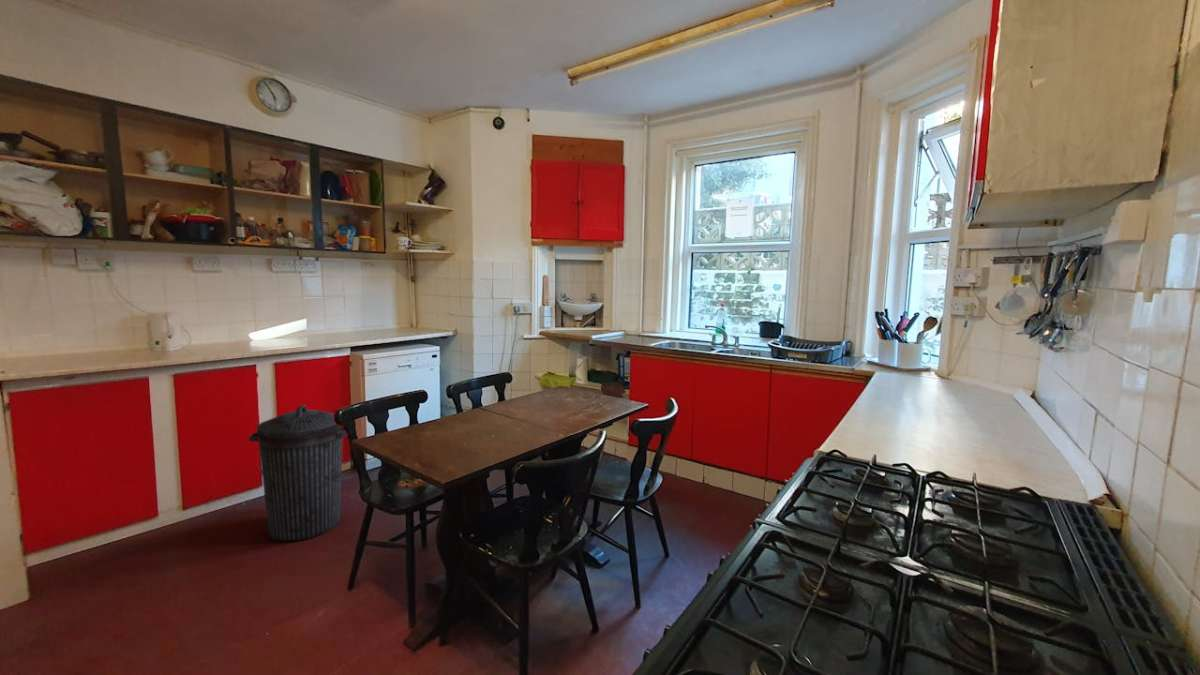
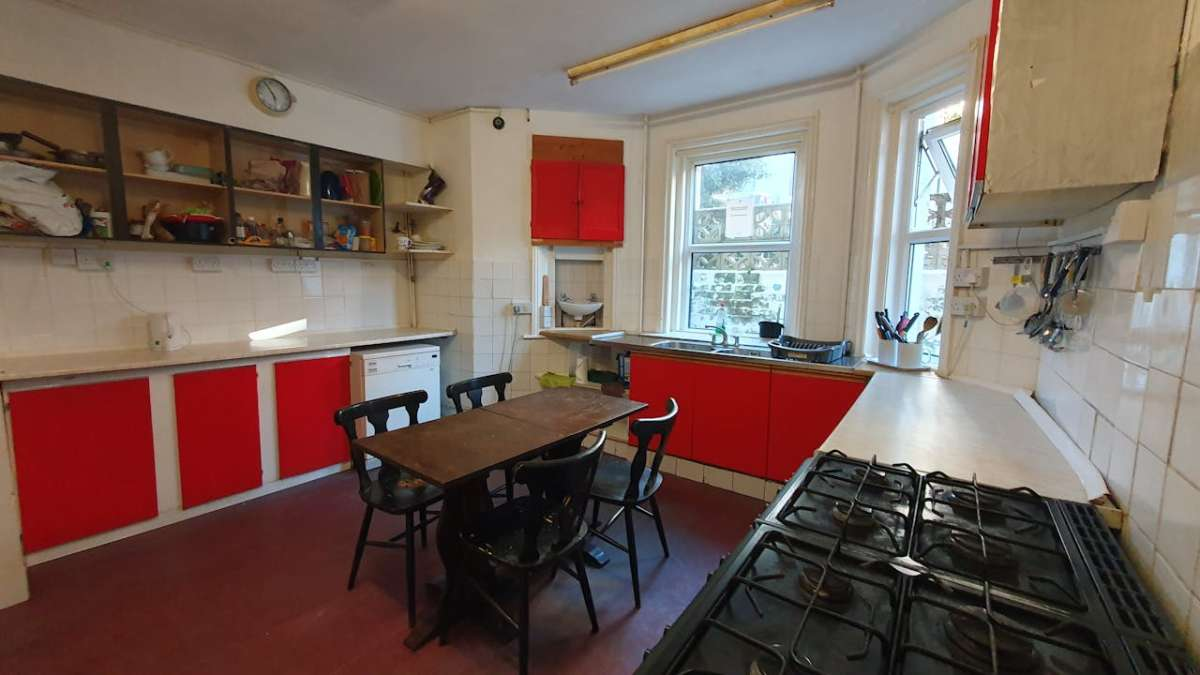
- trash can (303, 466)
